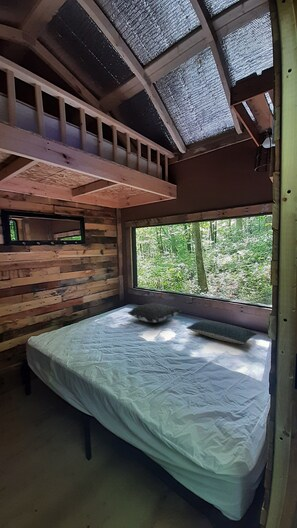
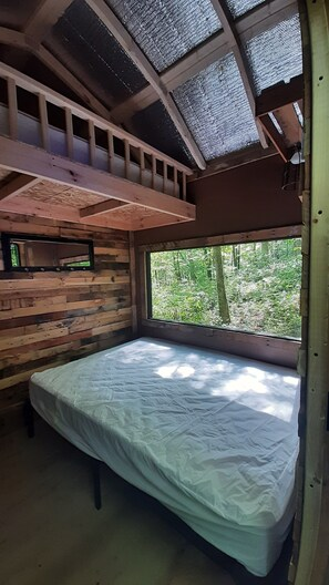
- pillow (220, 330)
- pillow (155, 312)
